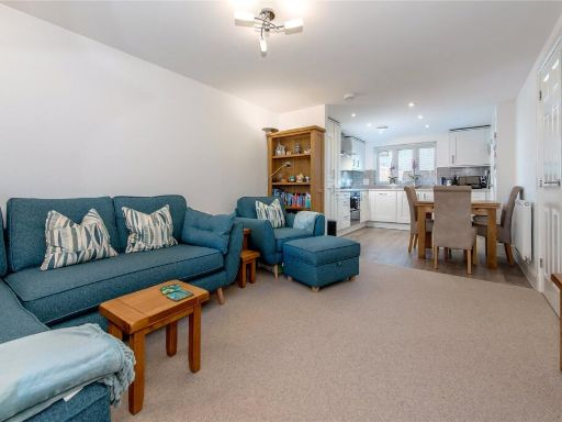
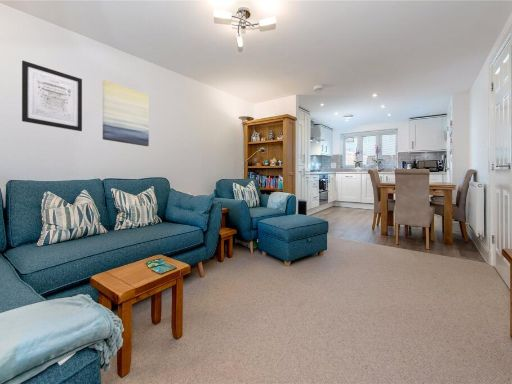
+ wall art (54, 98)
+ wall art (127, 115)
